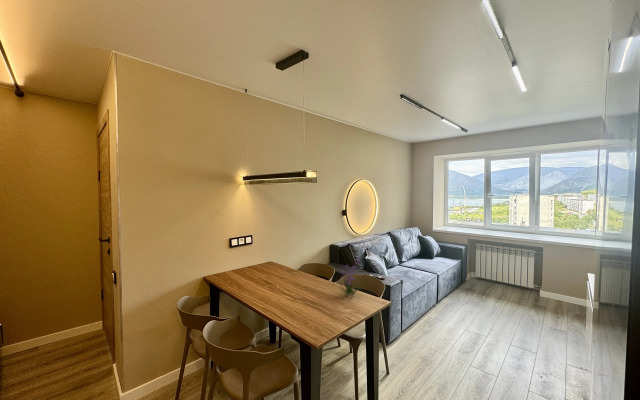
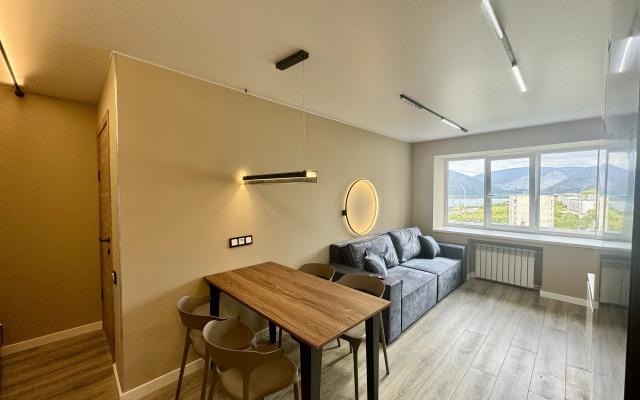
- plant (350, 275)
